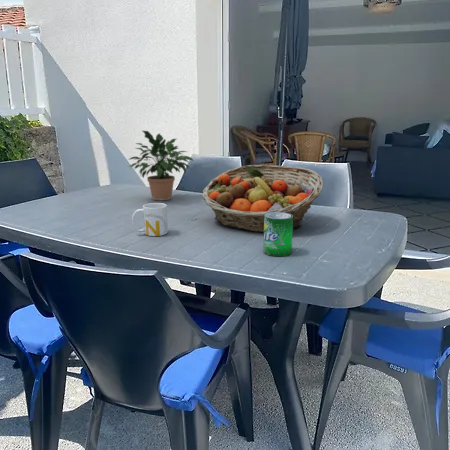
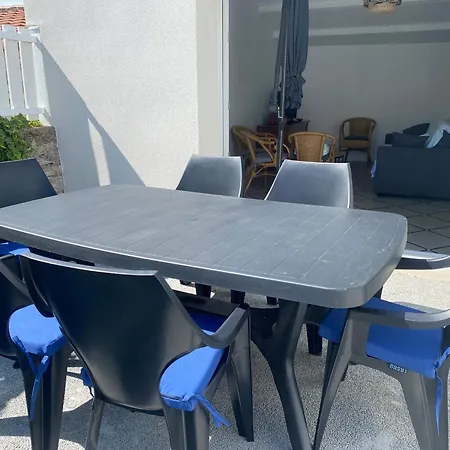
- mug (151, 220)
- potted plant (164, 165)
- beverage can (278, 233)
- fruit basket (260, 196)
